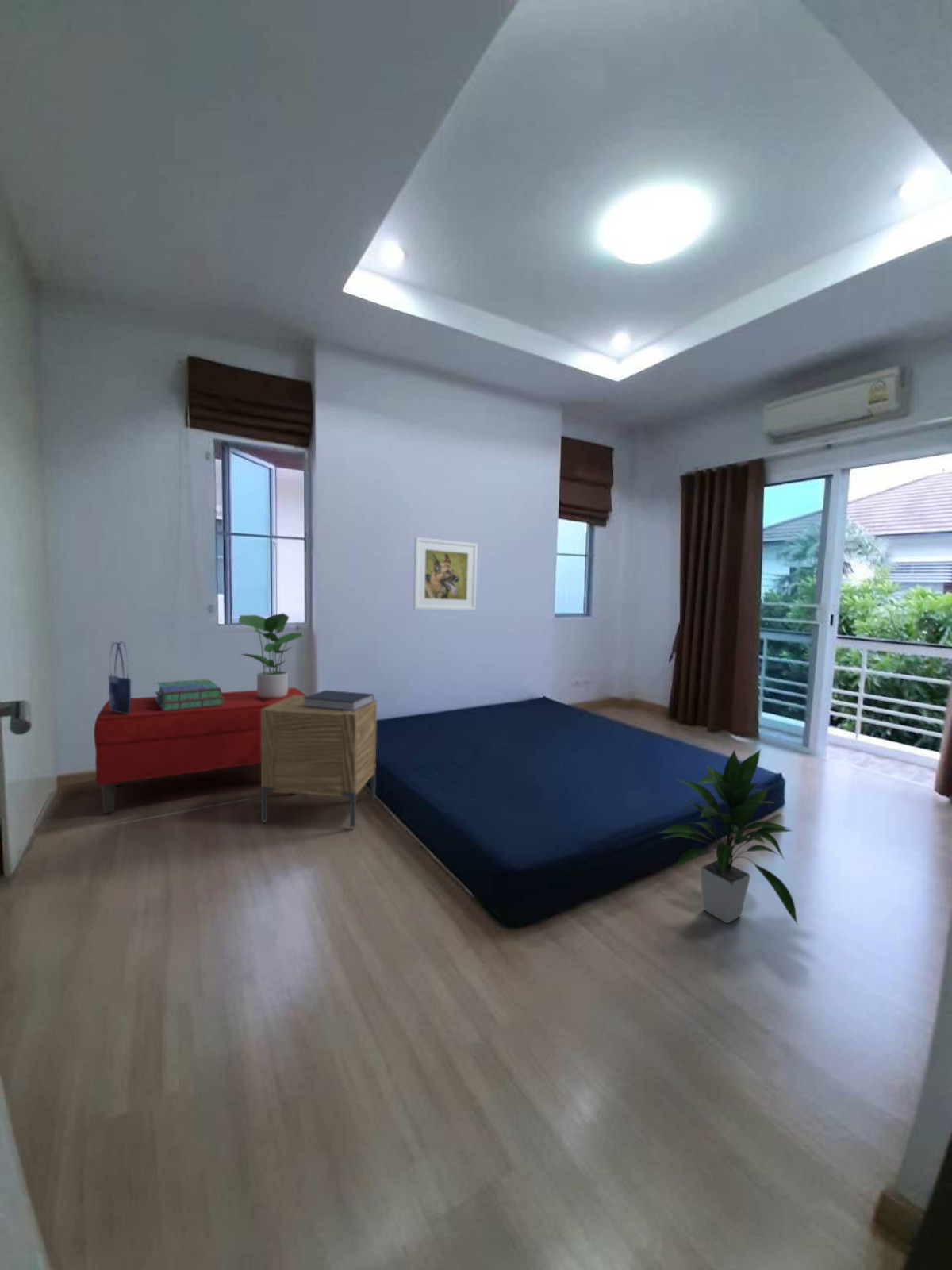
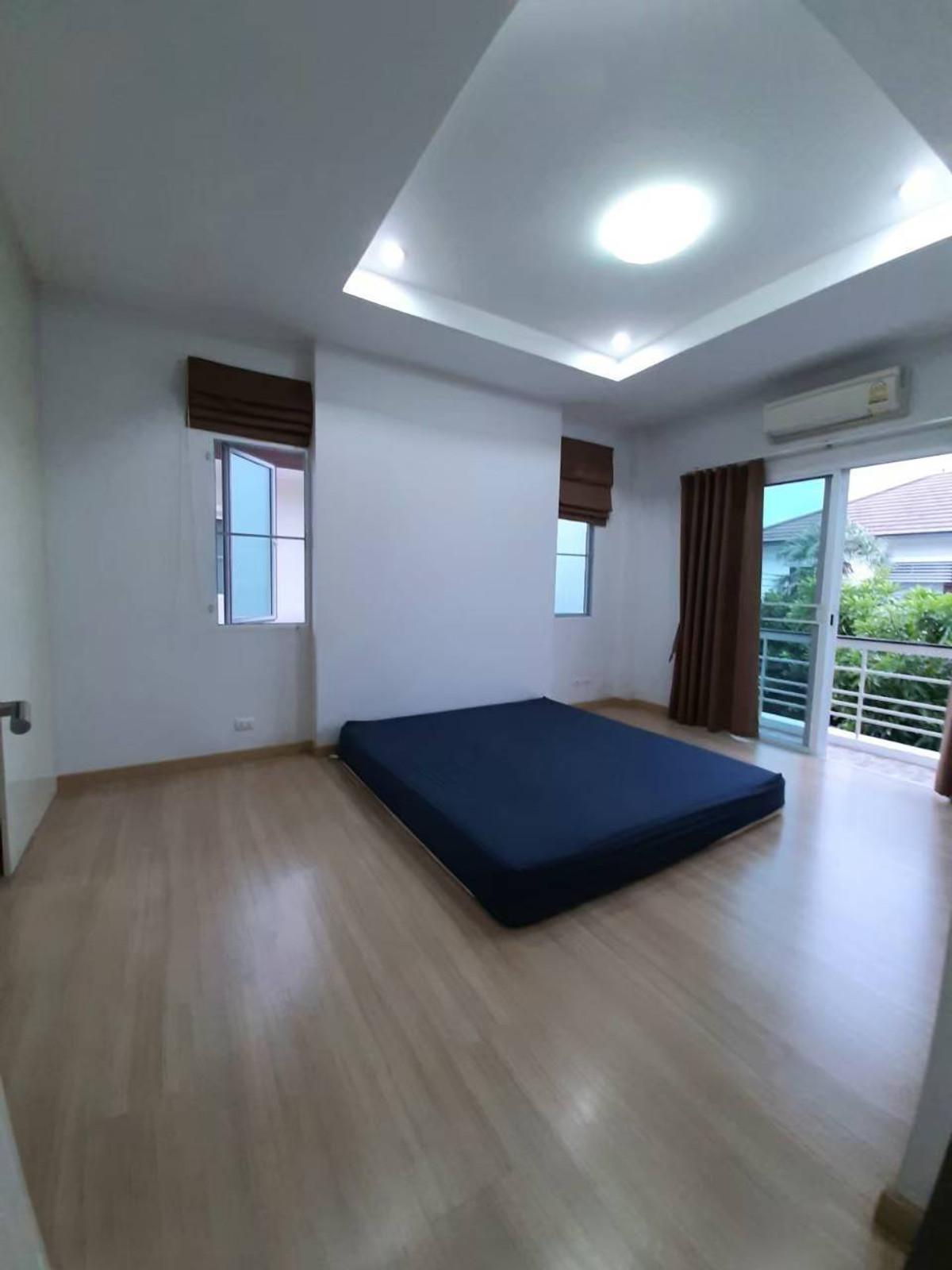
- book (339, 699)
- potted plant (273, 653)
- indoor plant (731, 837)
- nightstand (322, 757)
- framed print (446, 575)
- shopping bag (119, 677)
- stack of books (189, 693)
- bench (213, 741)
